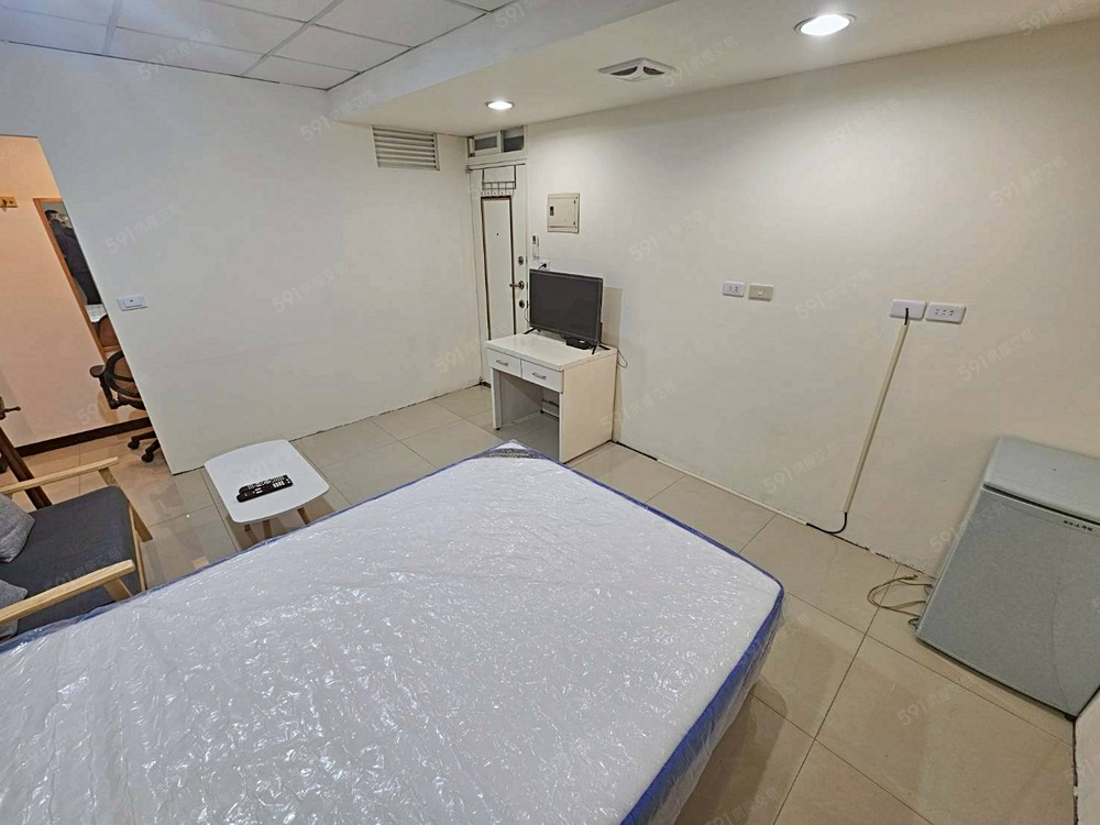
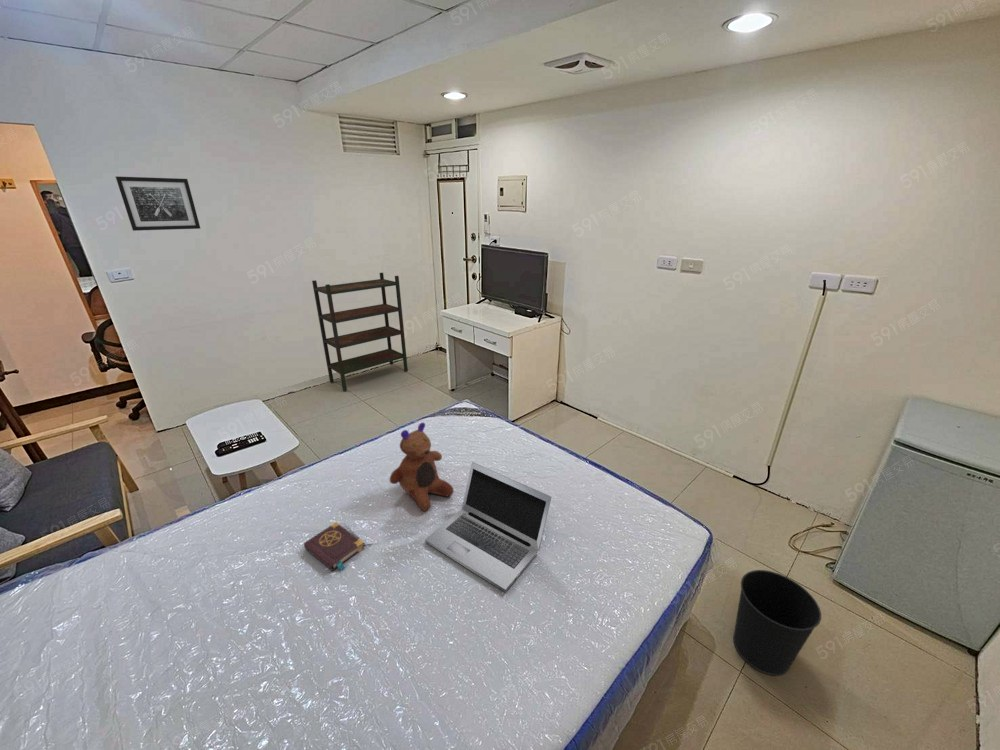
+ wastebasket (769, 624)
+ book (334, 545)
+ laptop (487, 520)
+ toy (422, 463)
+ bookshelf (363, 331)
+ wall art (160, 204)
